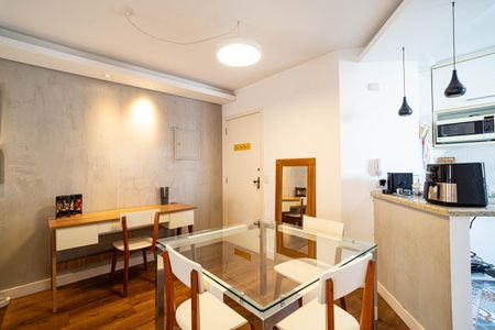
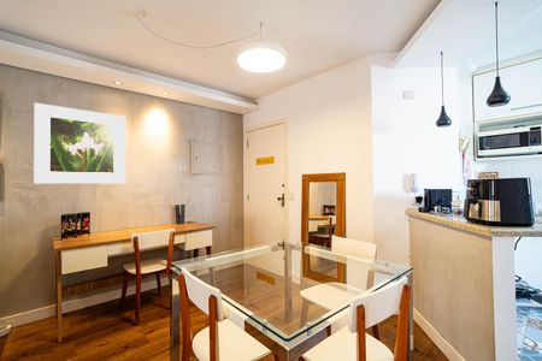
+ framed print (83, 146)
